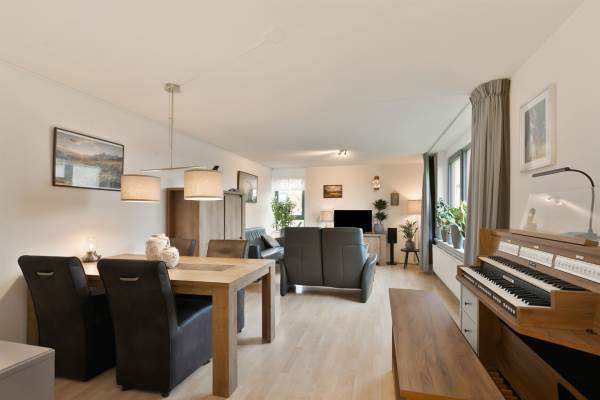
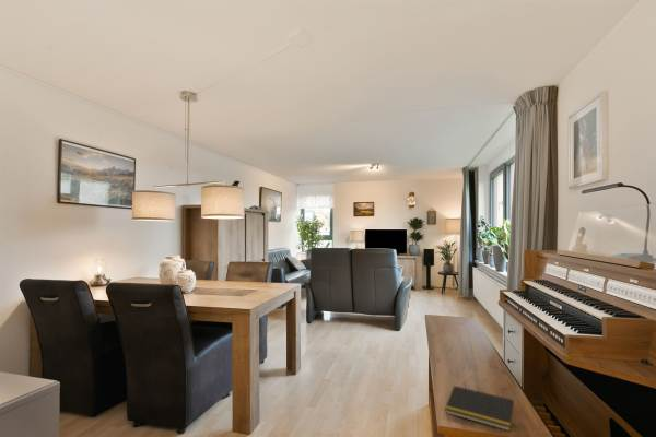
+ notepad (479, 405)
